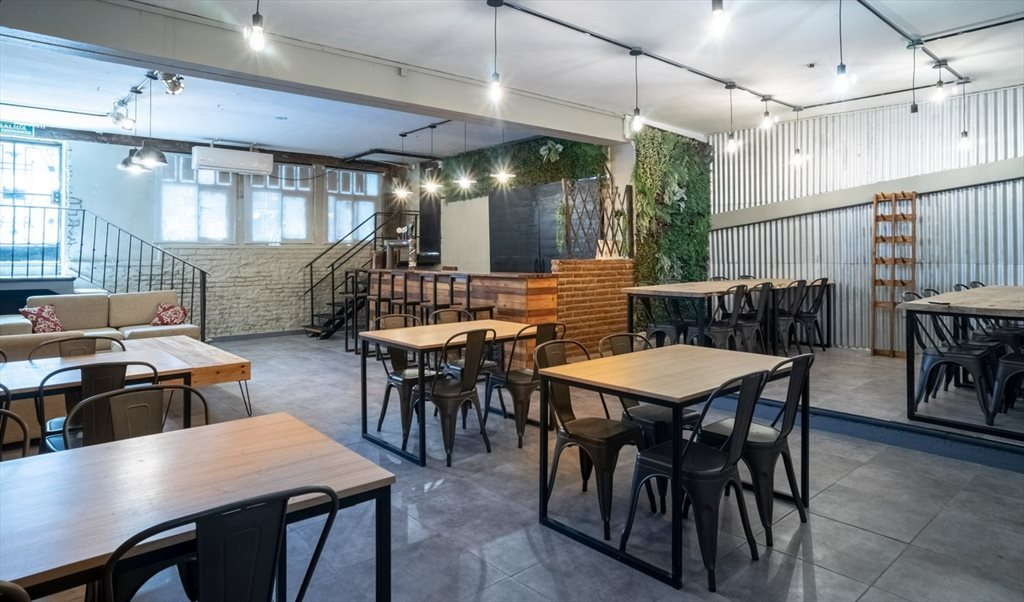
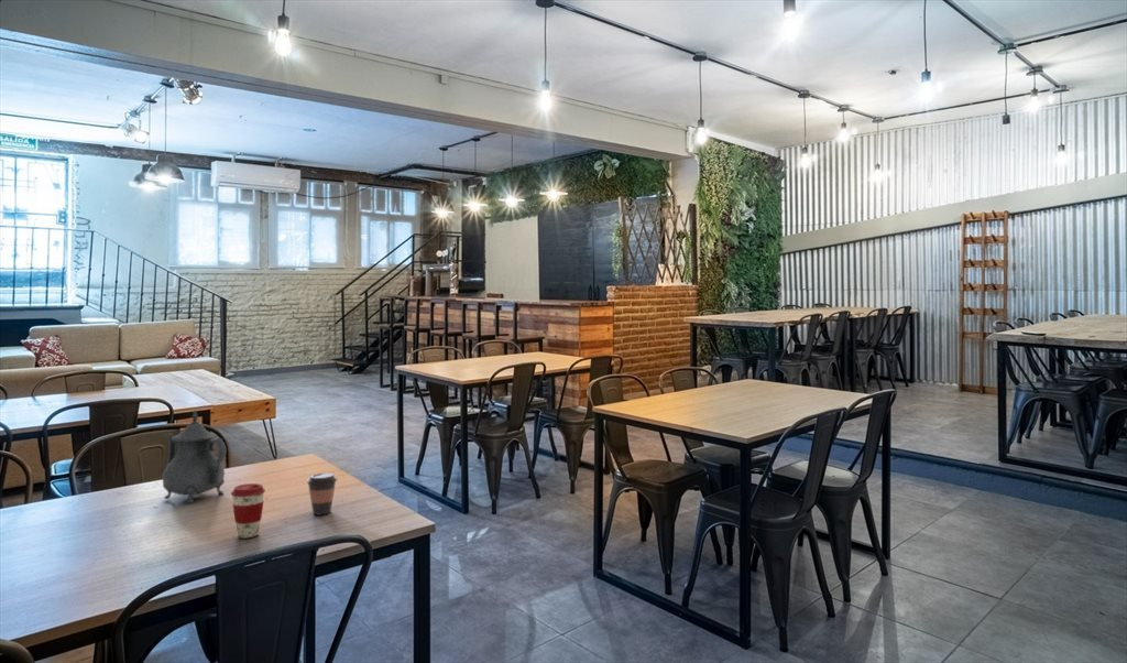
+ teapot (194, 453)
+ coffee cup (321, 493)
+ coffee cup (248, 510)
